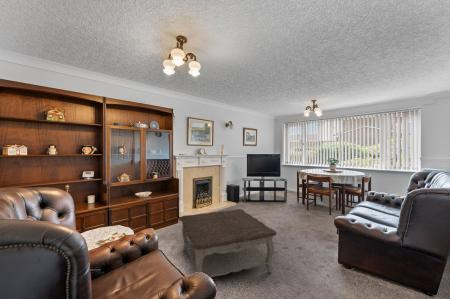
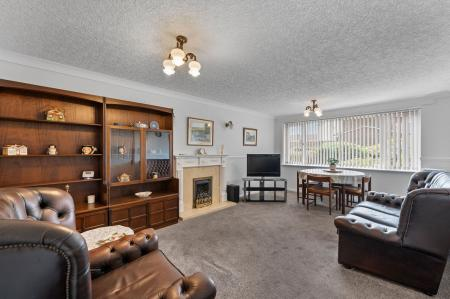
- coffee table (223, 241)
